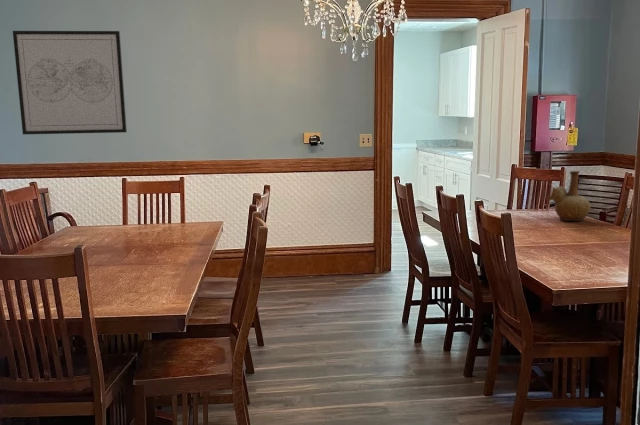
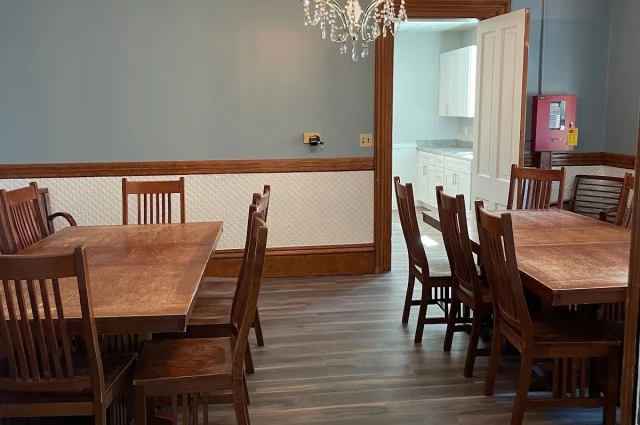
- vase (569, 195)
- wall art (71, 82)
